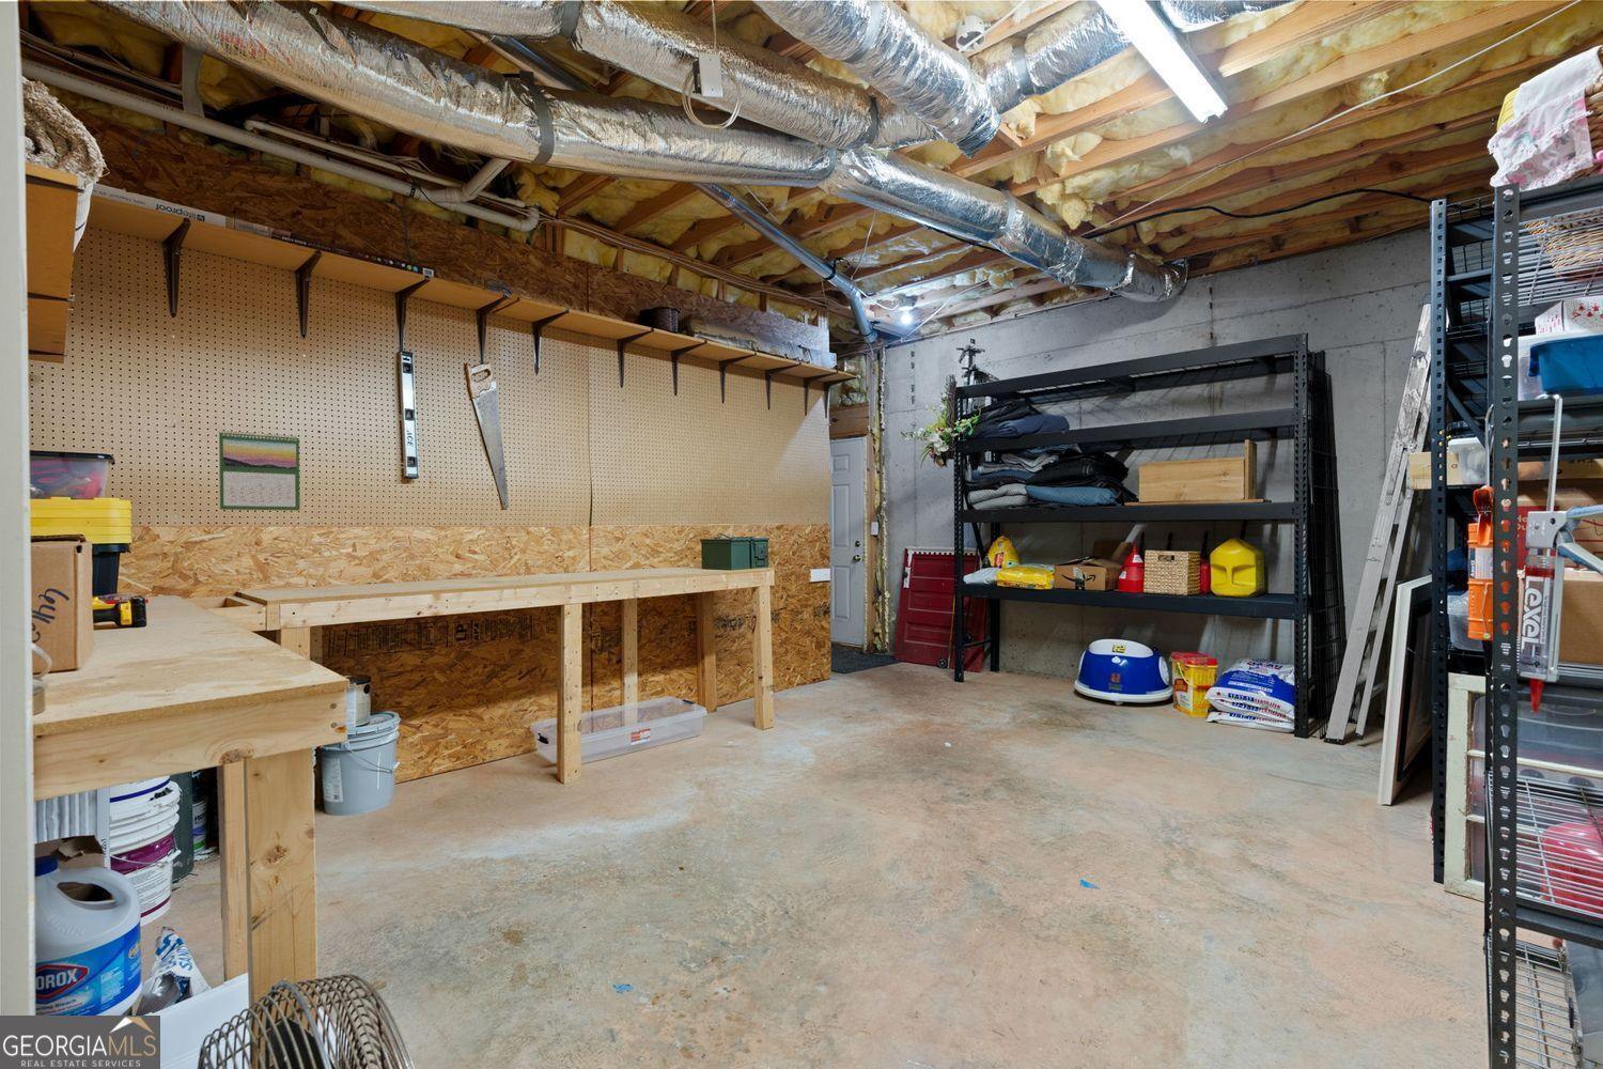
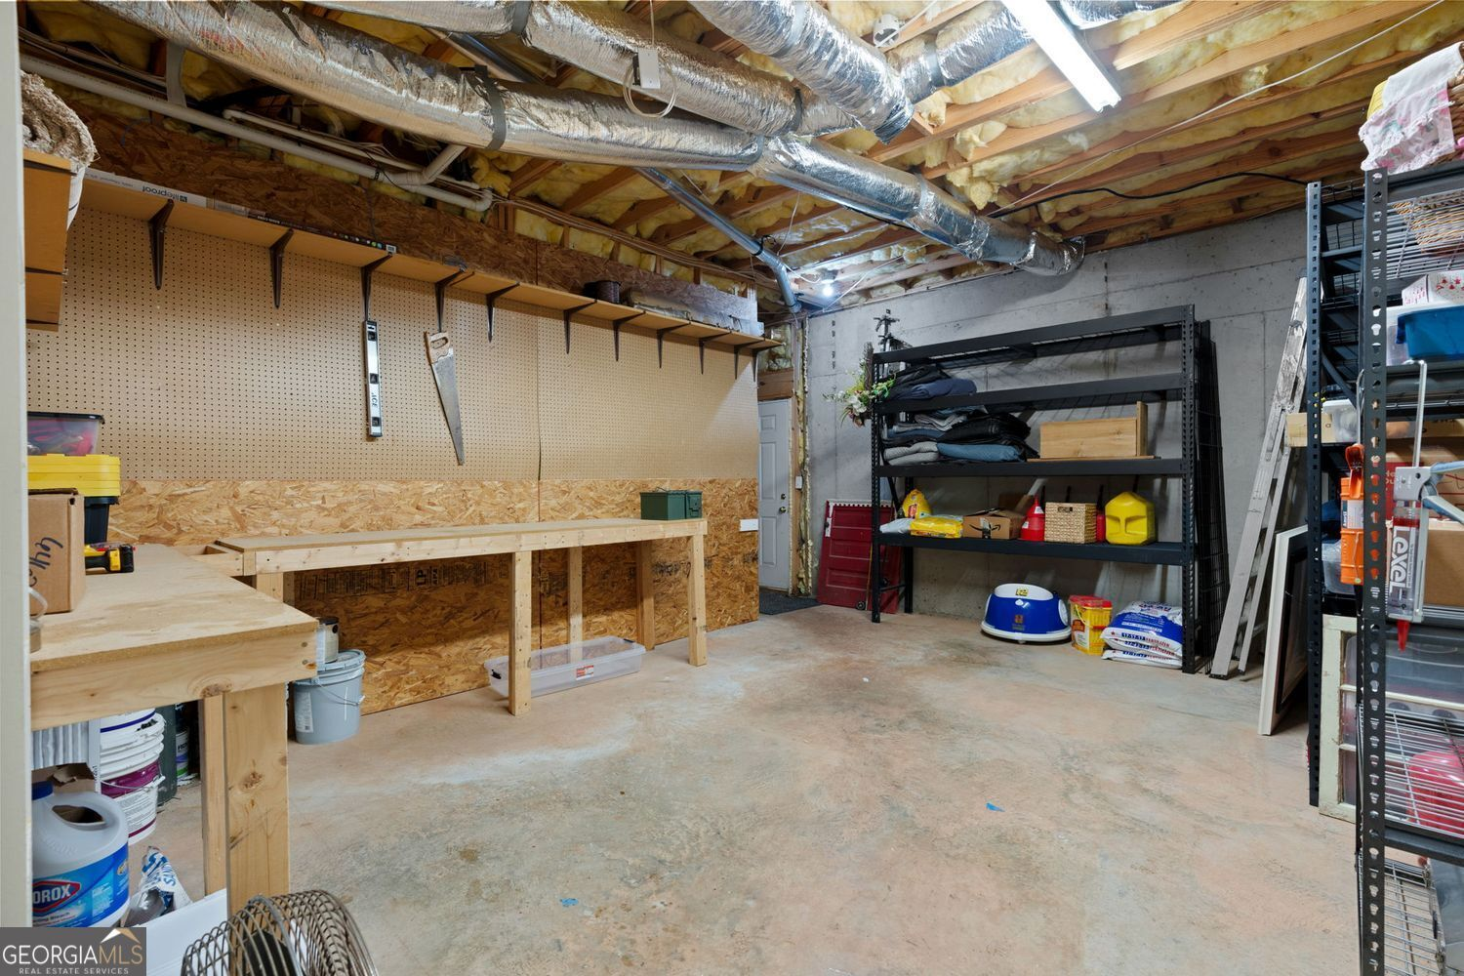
- calendar (261, 470)
